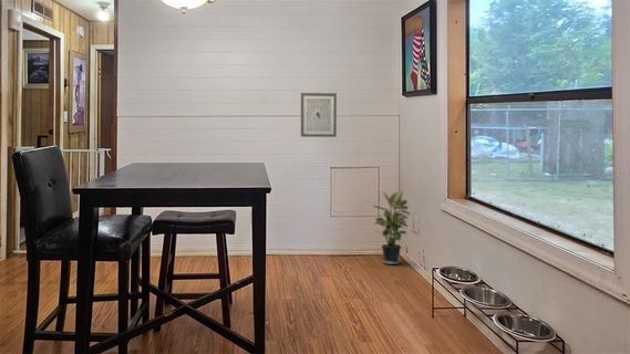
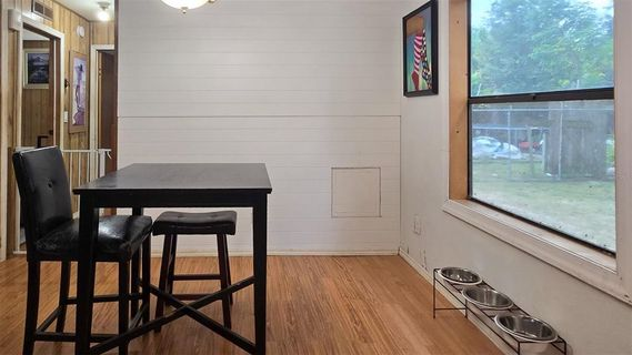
- potted plant (393, 226)
- wall art (318, 115)
